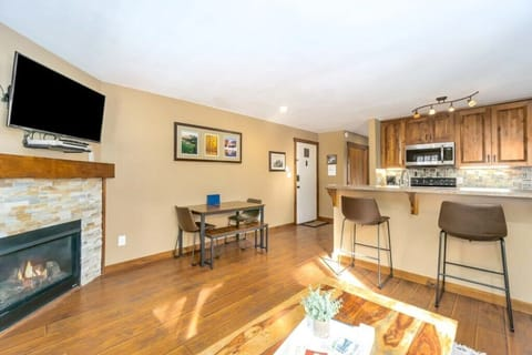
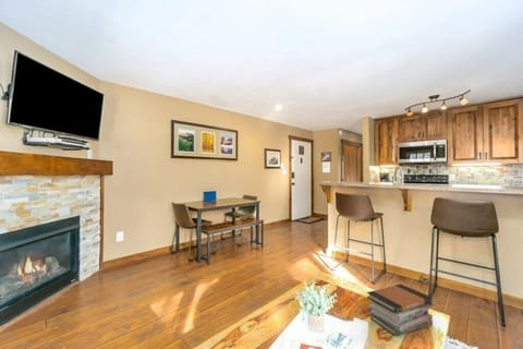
+ book stack (399, 308)
